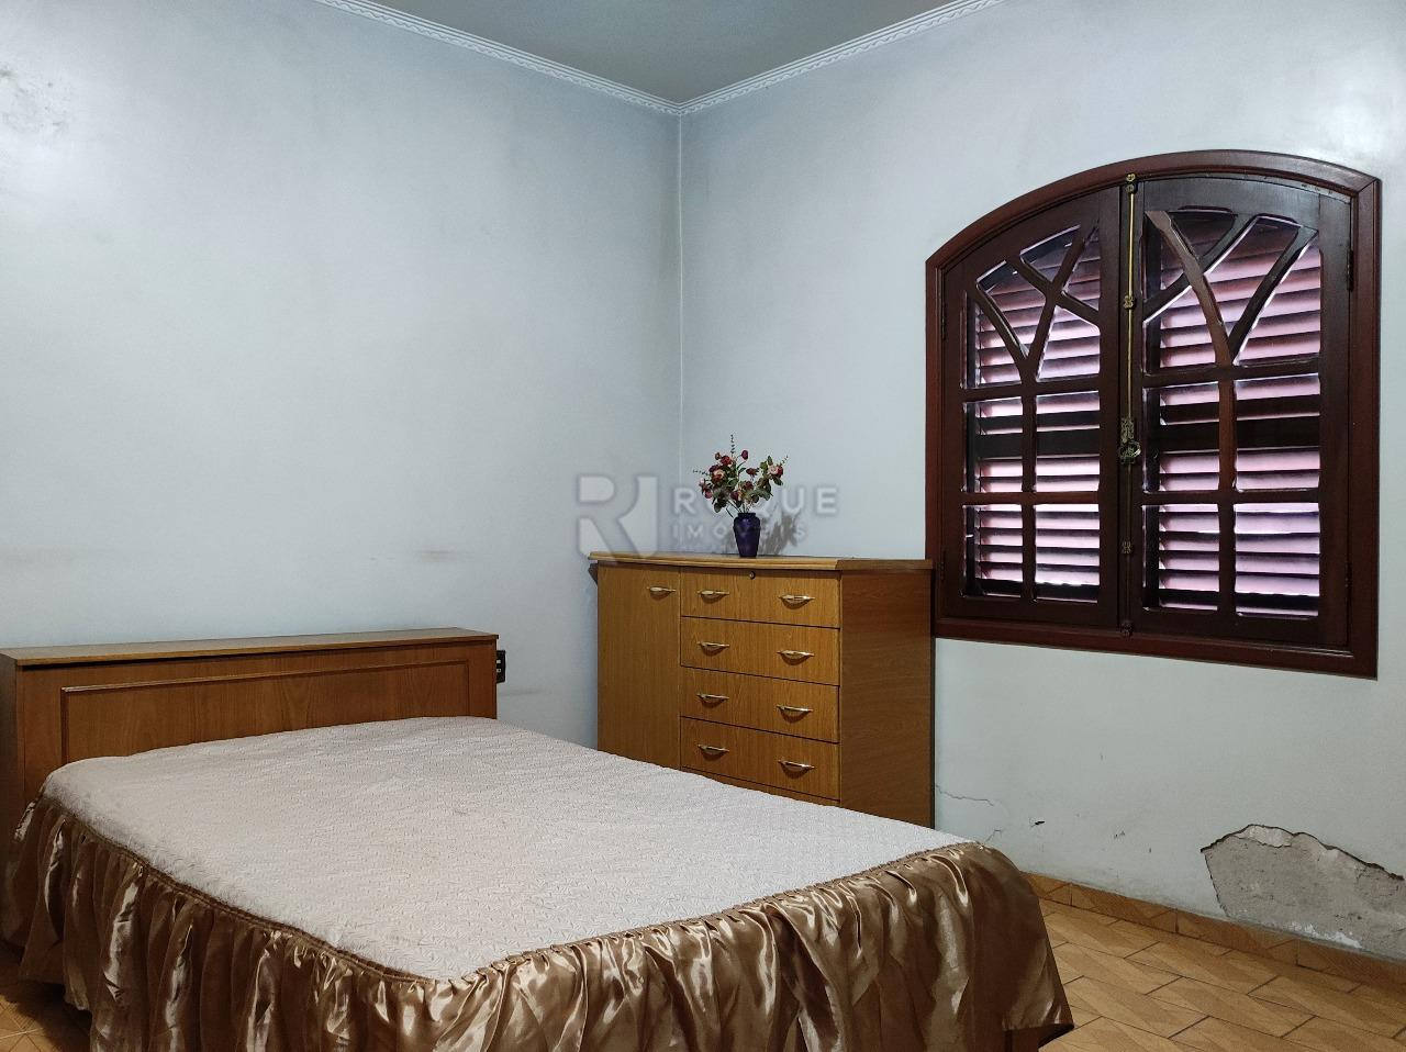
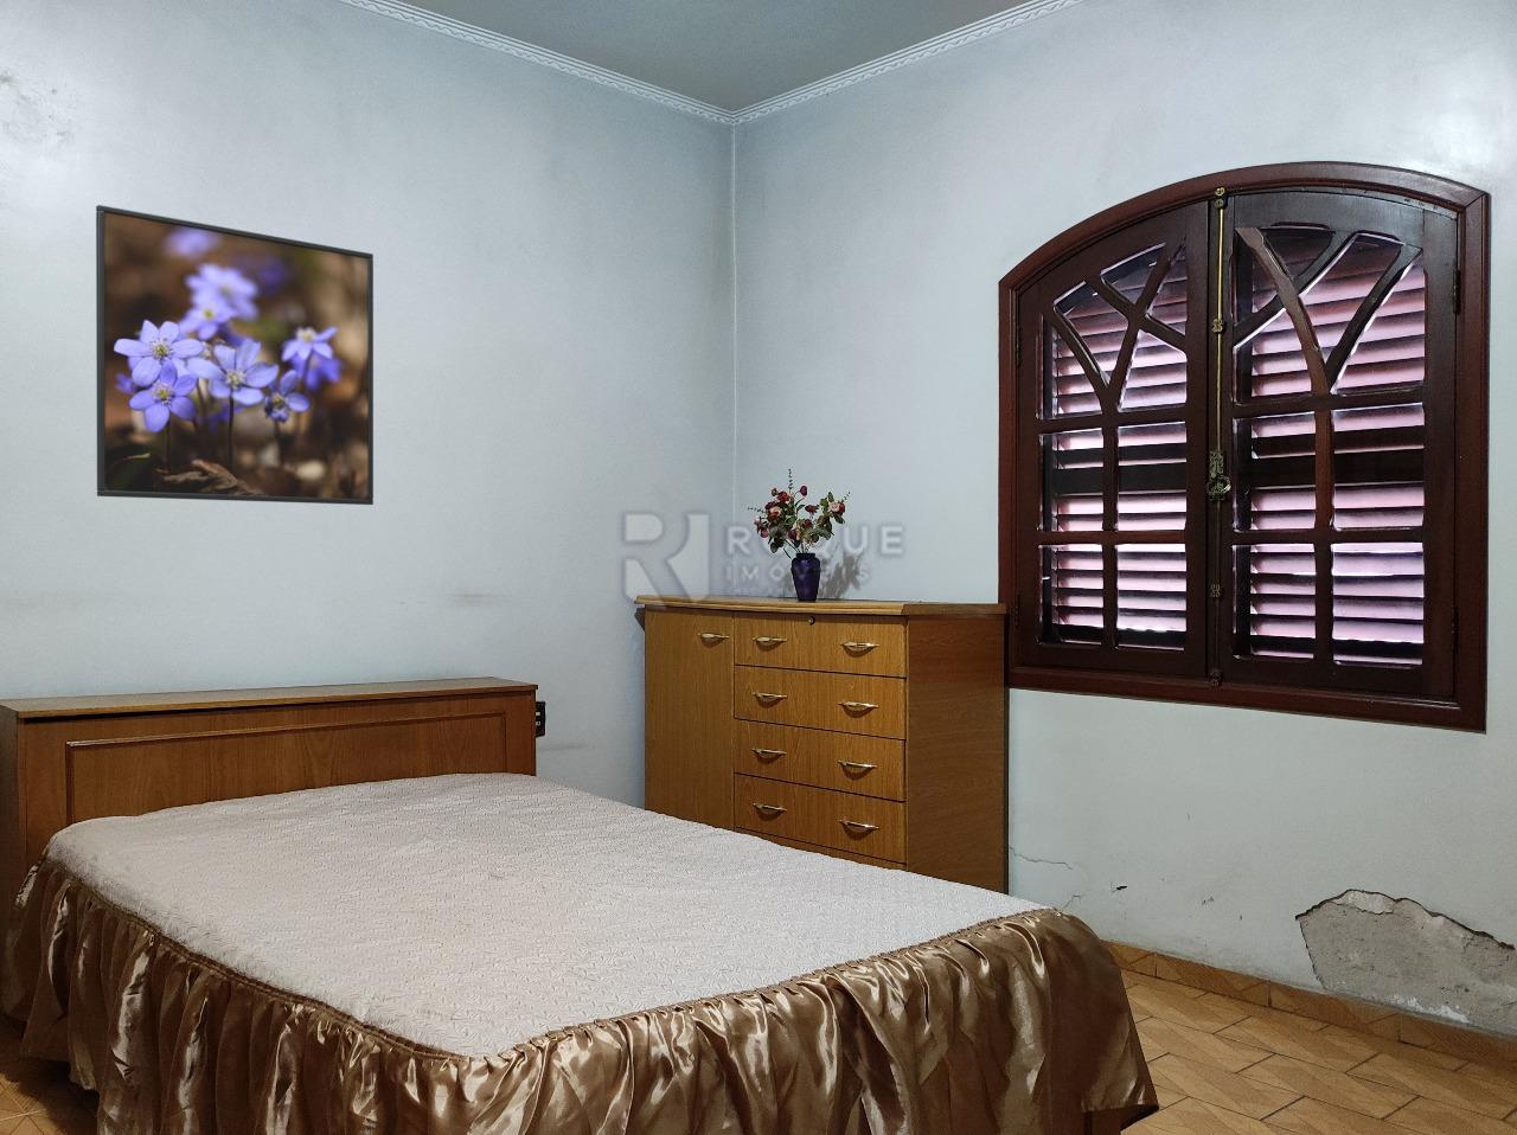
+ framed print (244, 366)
